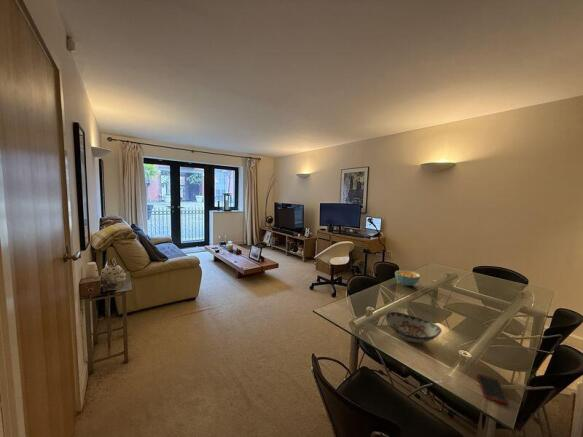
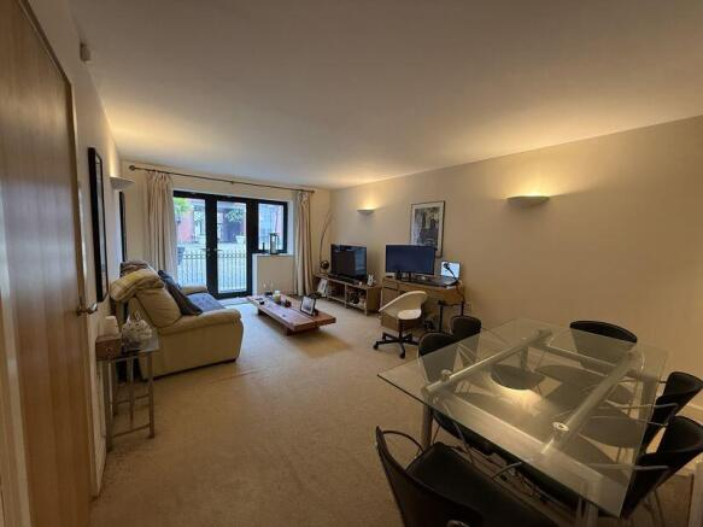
- cereal bowl (406, 279)
- decorative bowl (411, 330)
- cell phone (491, 388)
